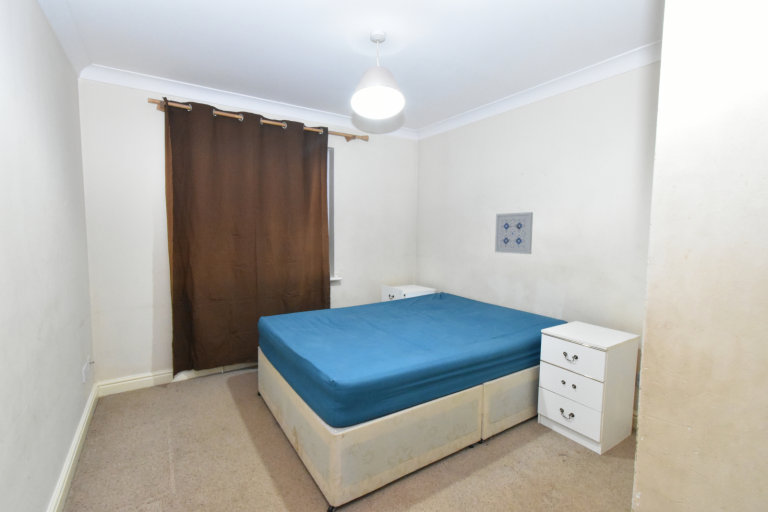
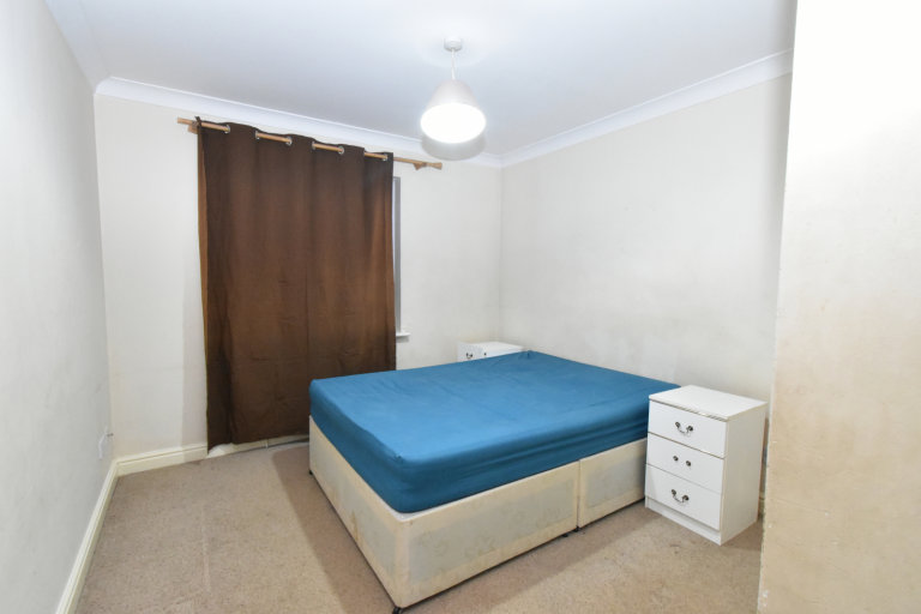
- wall art (513, 233)
